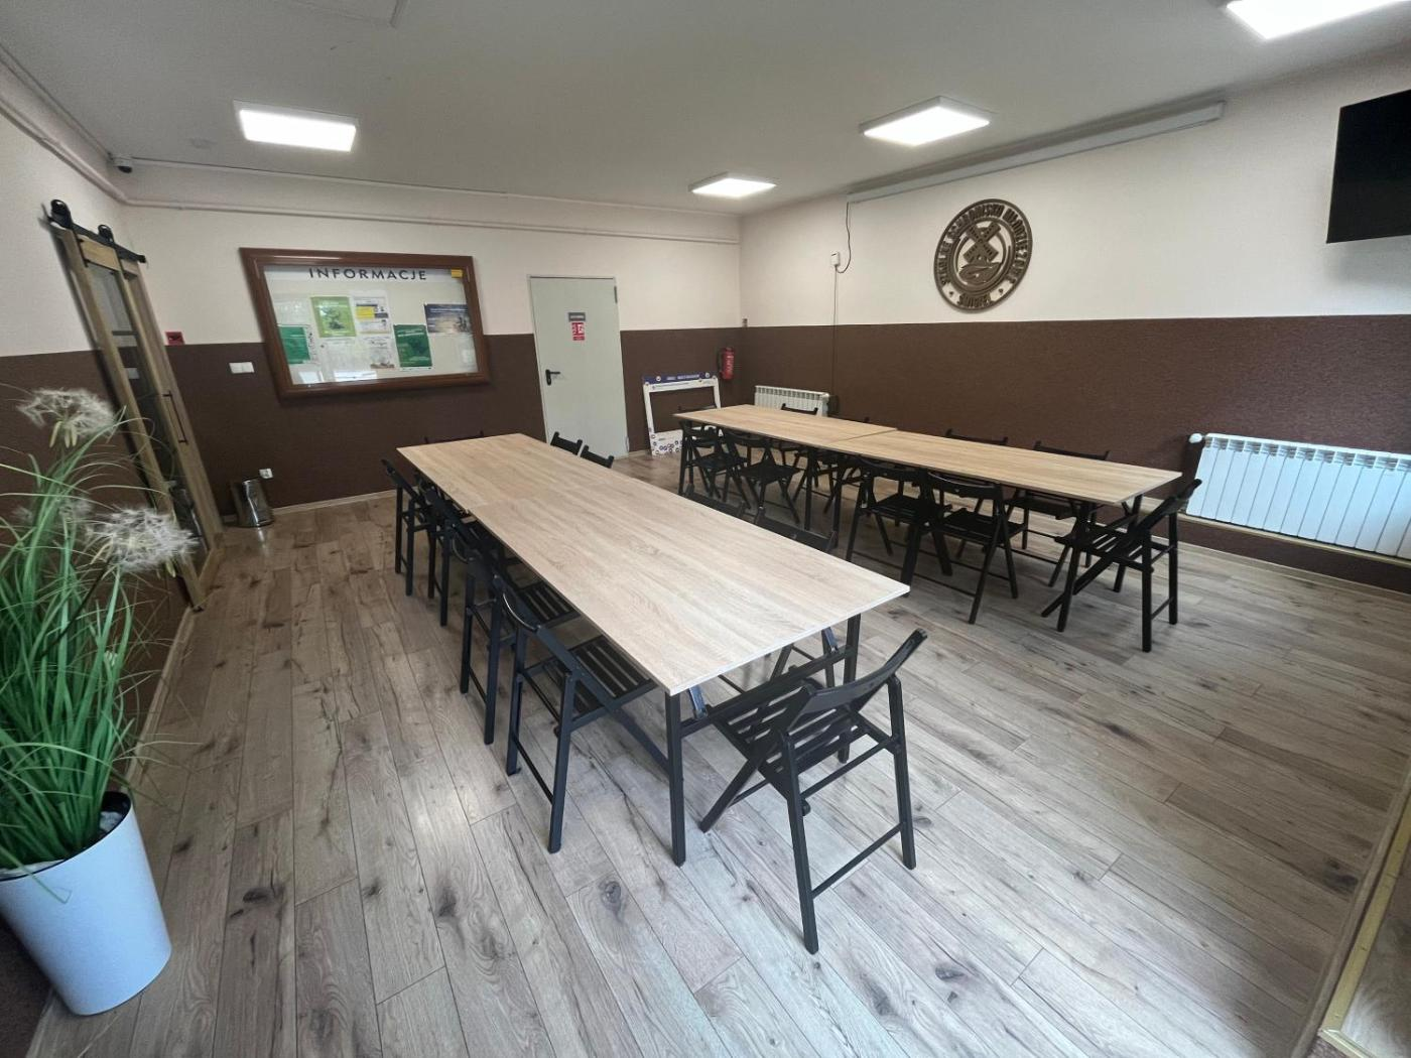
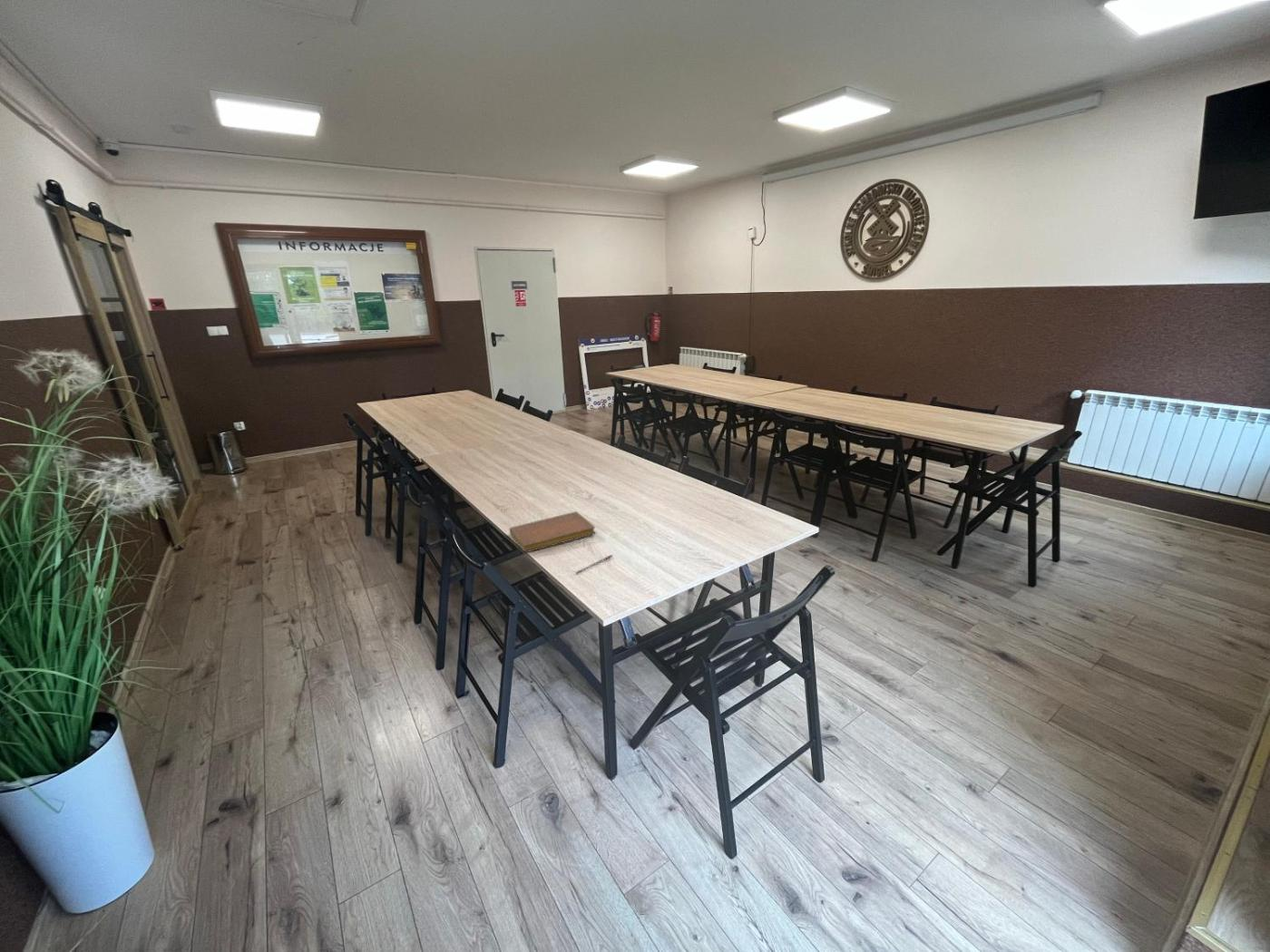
+ notebook (552, 529)
+ pen (594, 563)
